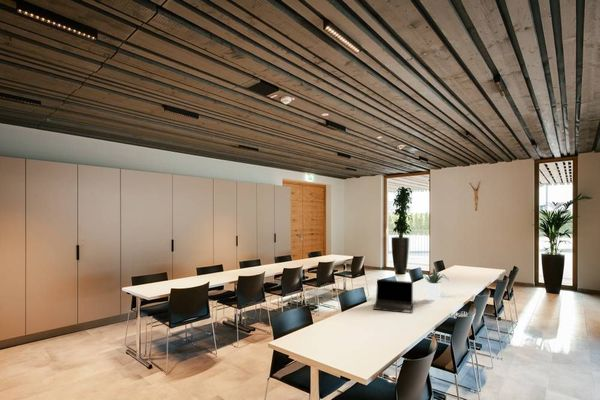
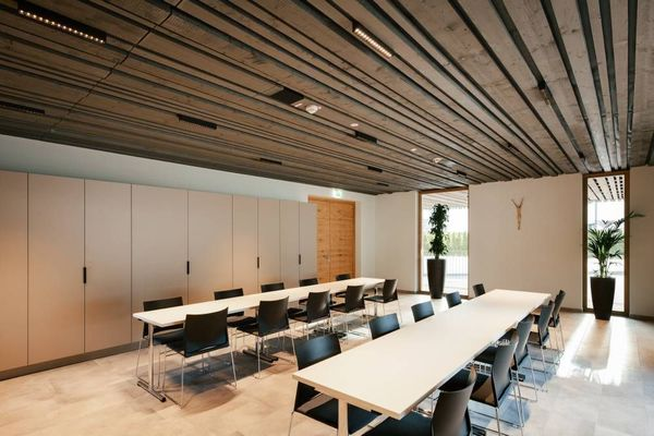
- potted plant (433, 284)
- laptop computer (393, 295)
